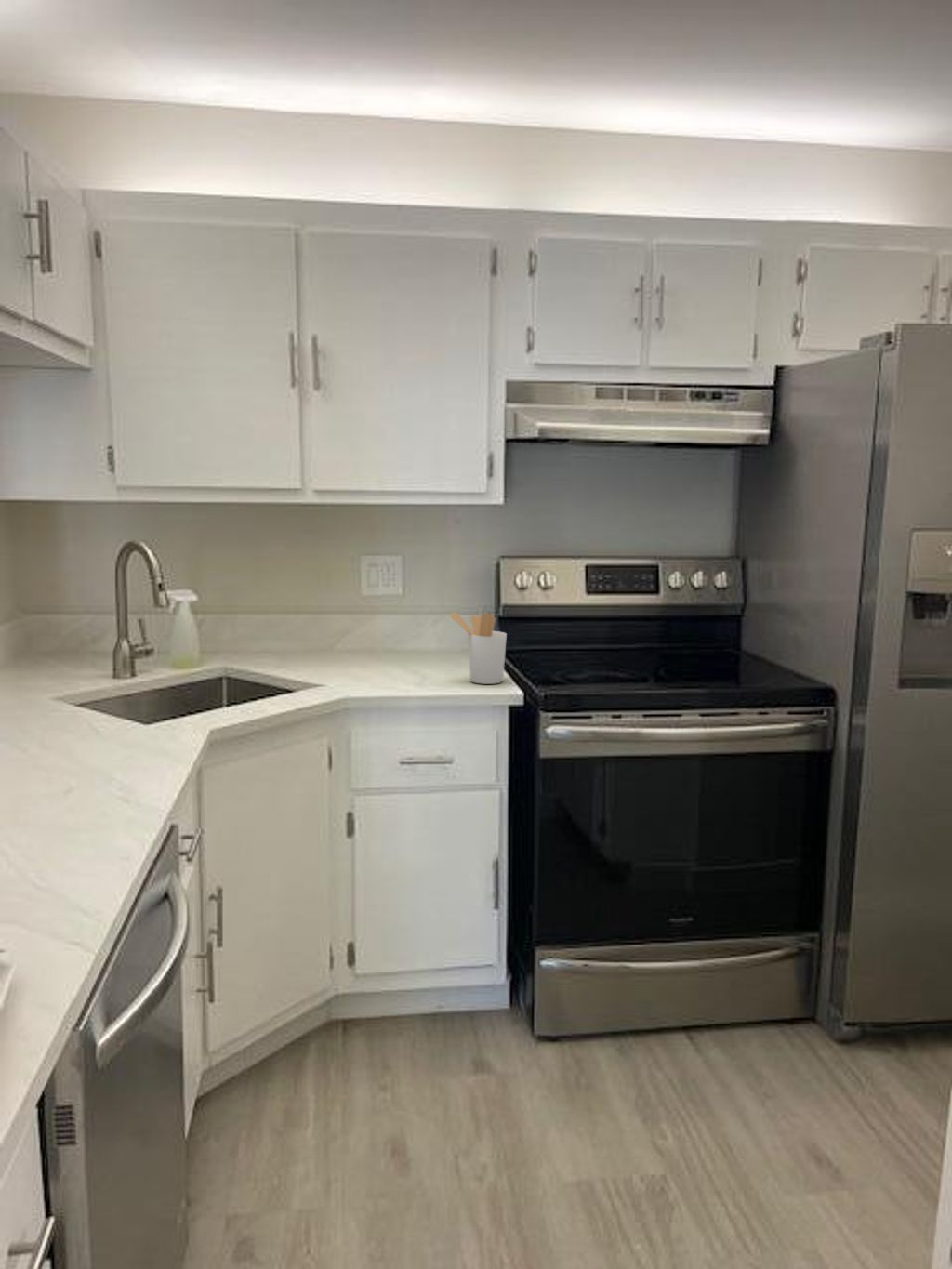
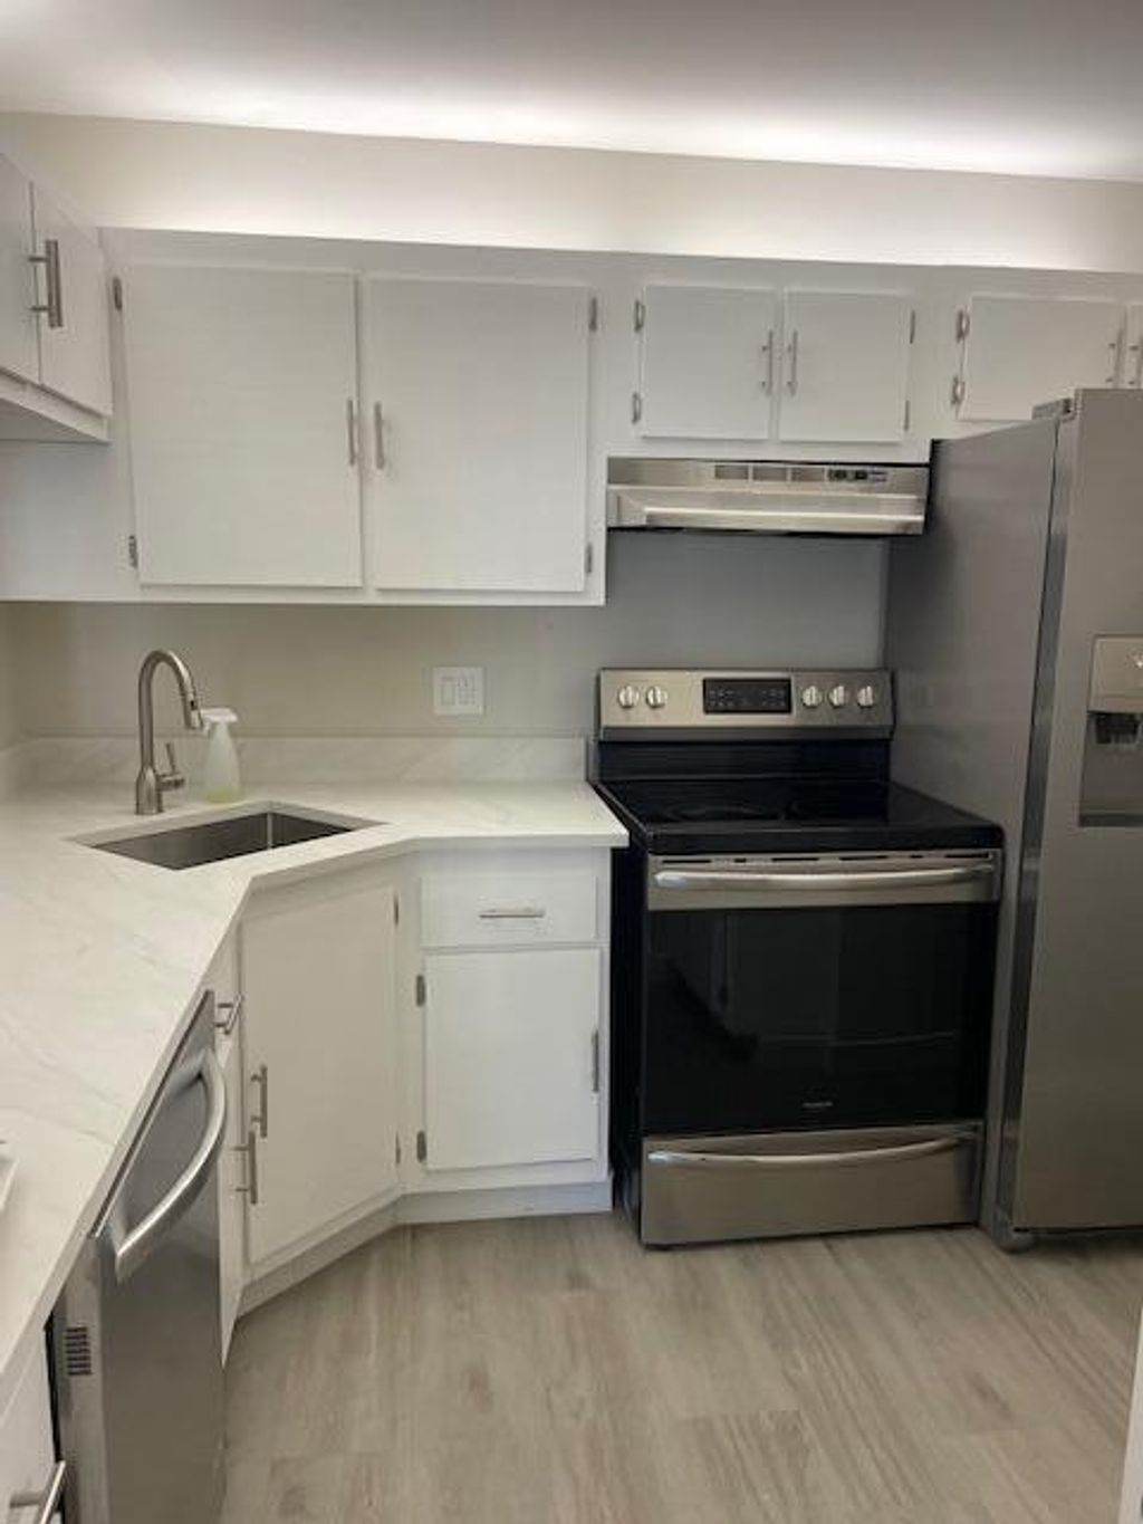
- utensil holder (477, 645)
